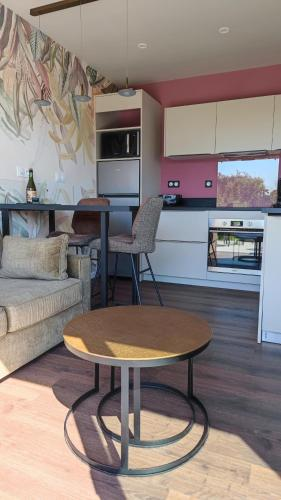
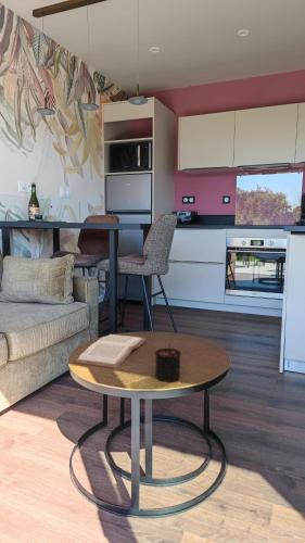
+ book (113, 346)
+ candle (167, 358)
